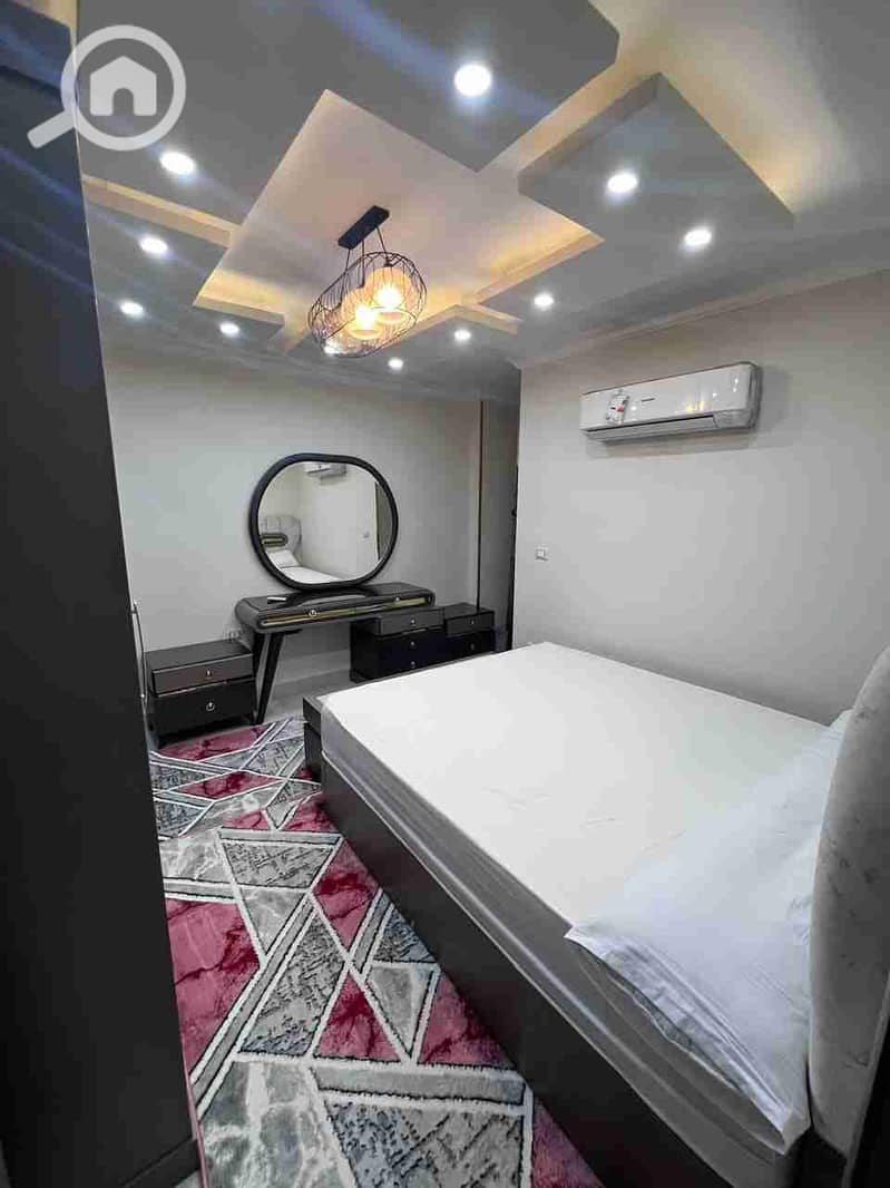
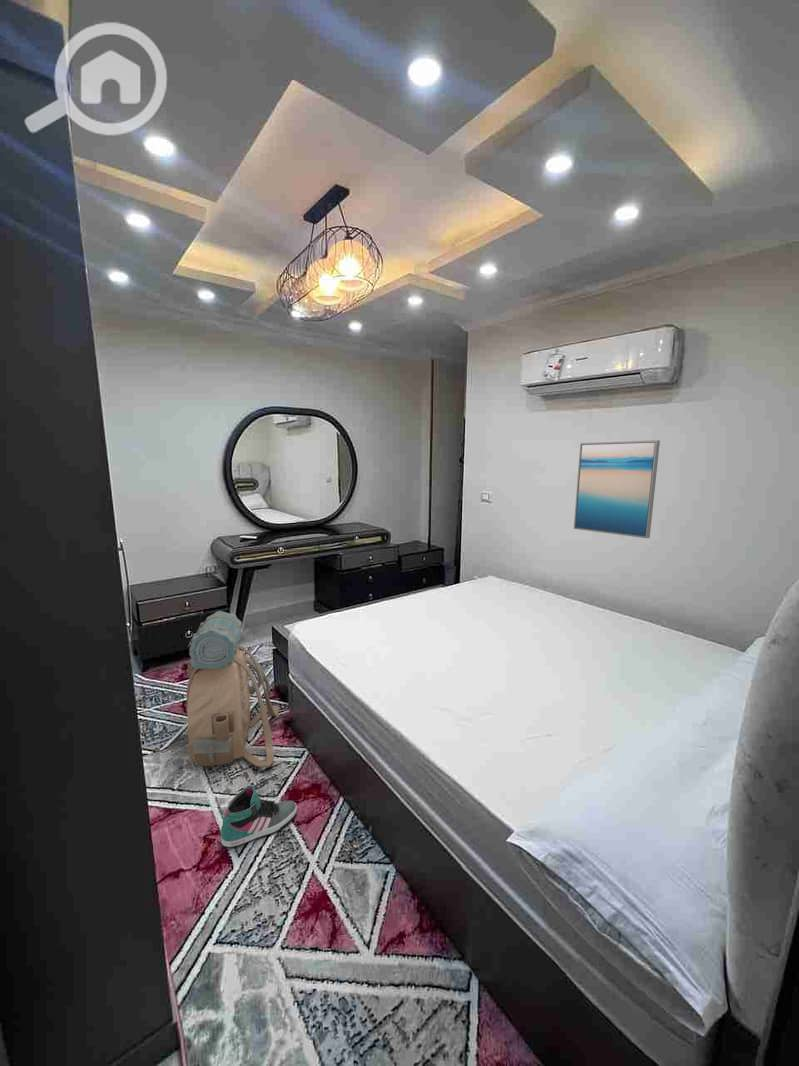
+ backpack (231, 680)
+ sneaker (259, 806)
+ wall art (613, 488)
